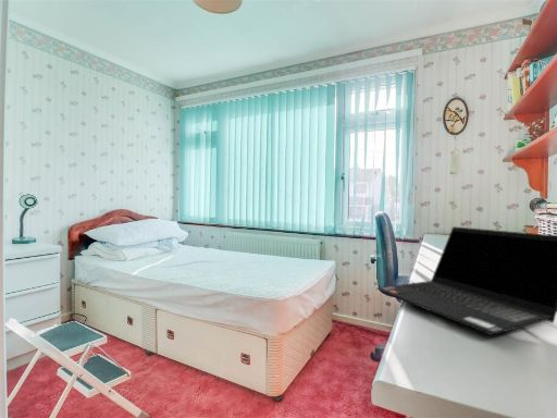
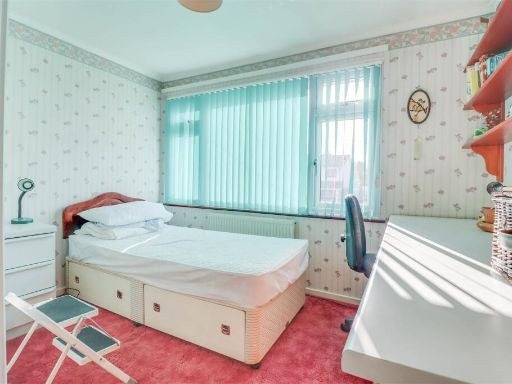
- laptop computer (467, 268)
